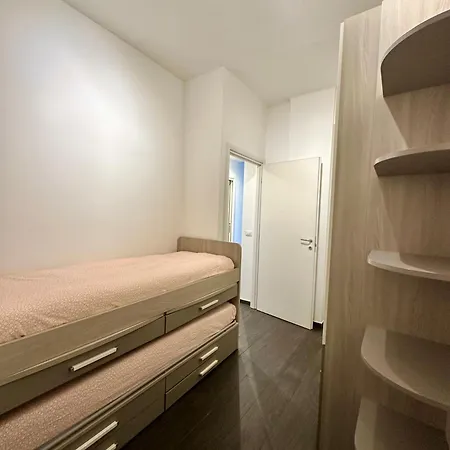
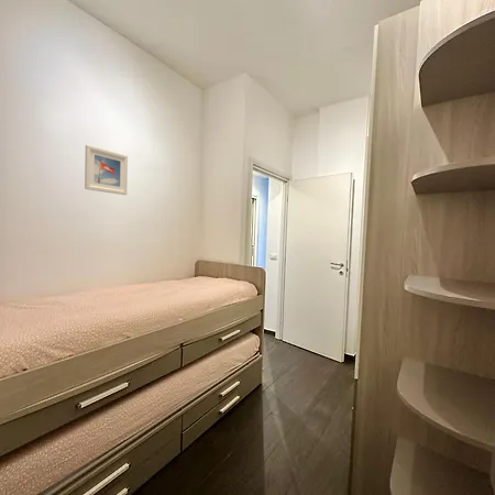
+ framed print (107, 170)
